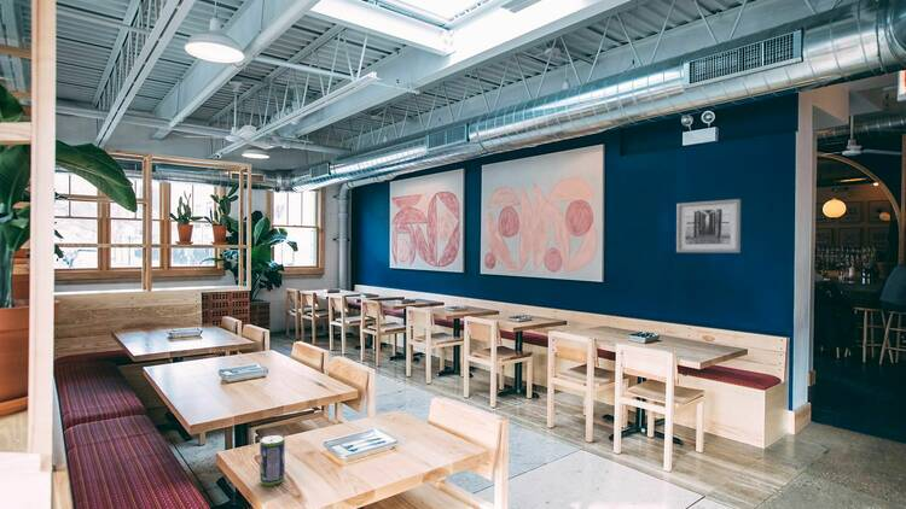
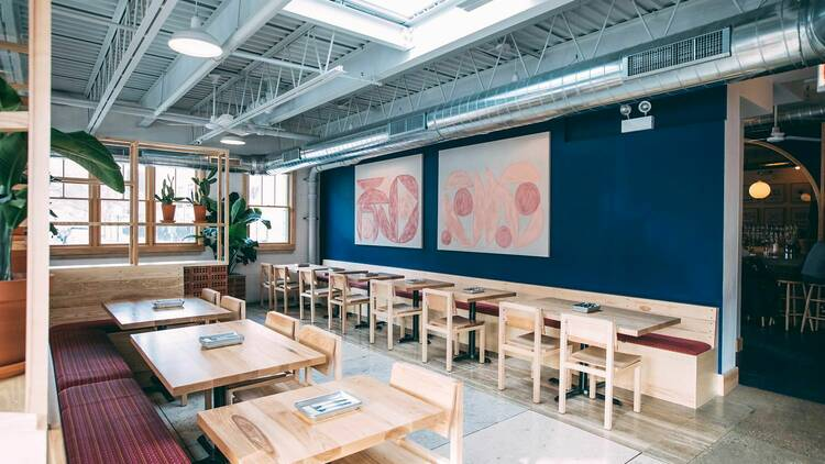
- beverage can (272, 460)
- wall art (707, 227)
